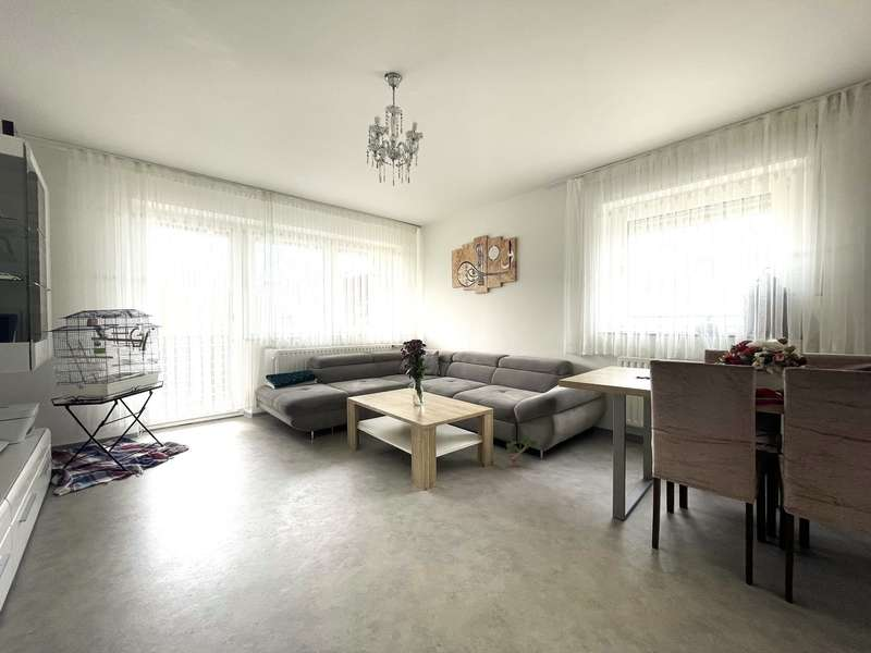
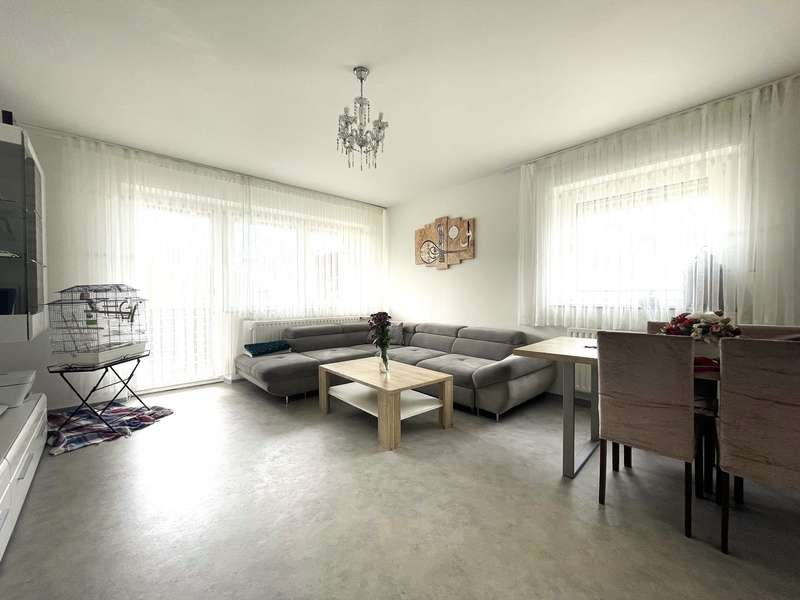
- potted plant (523, 451)
